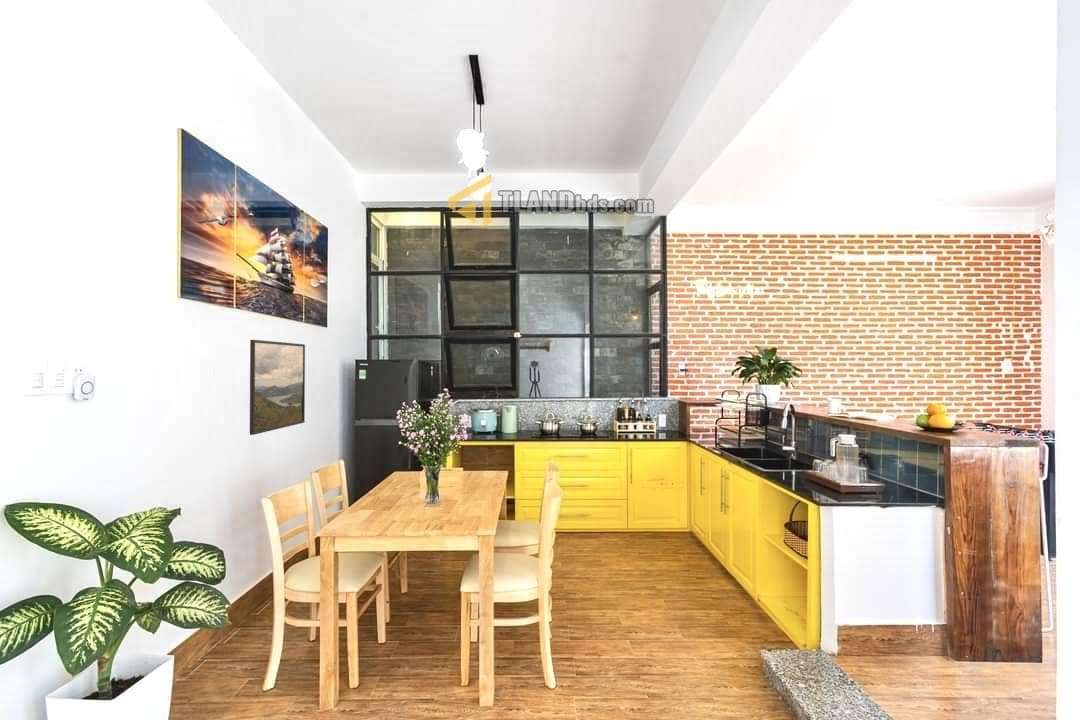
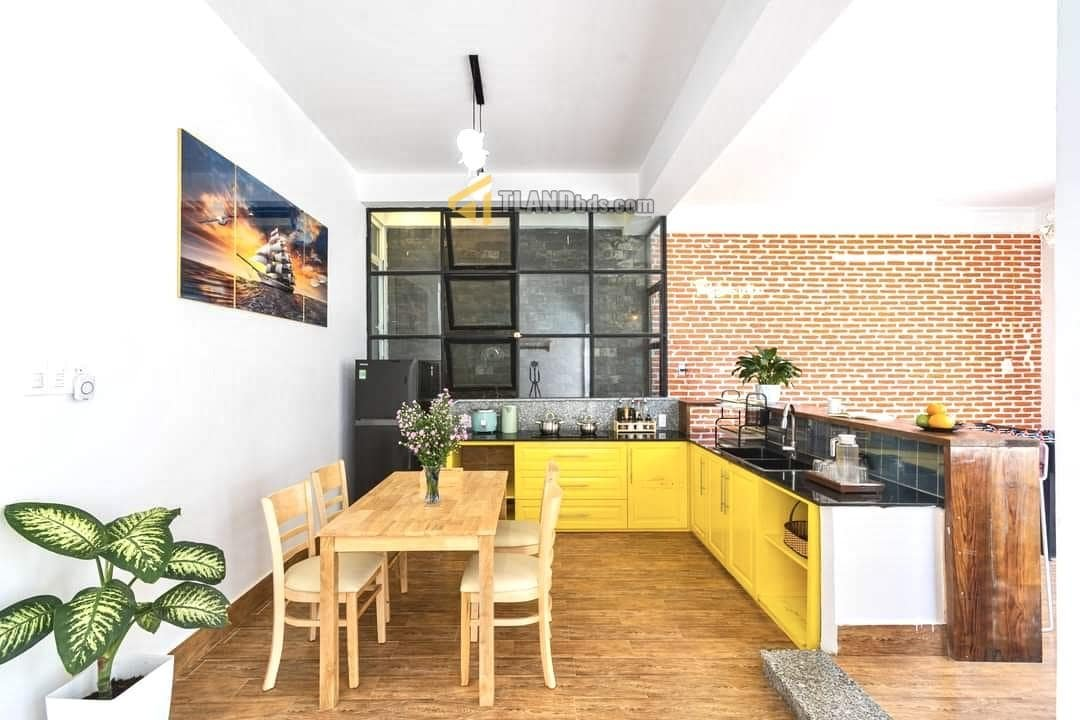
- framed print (280, 385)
